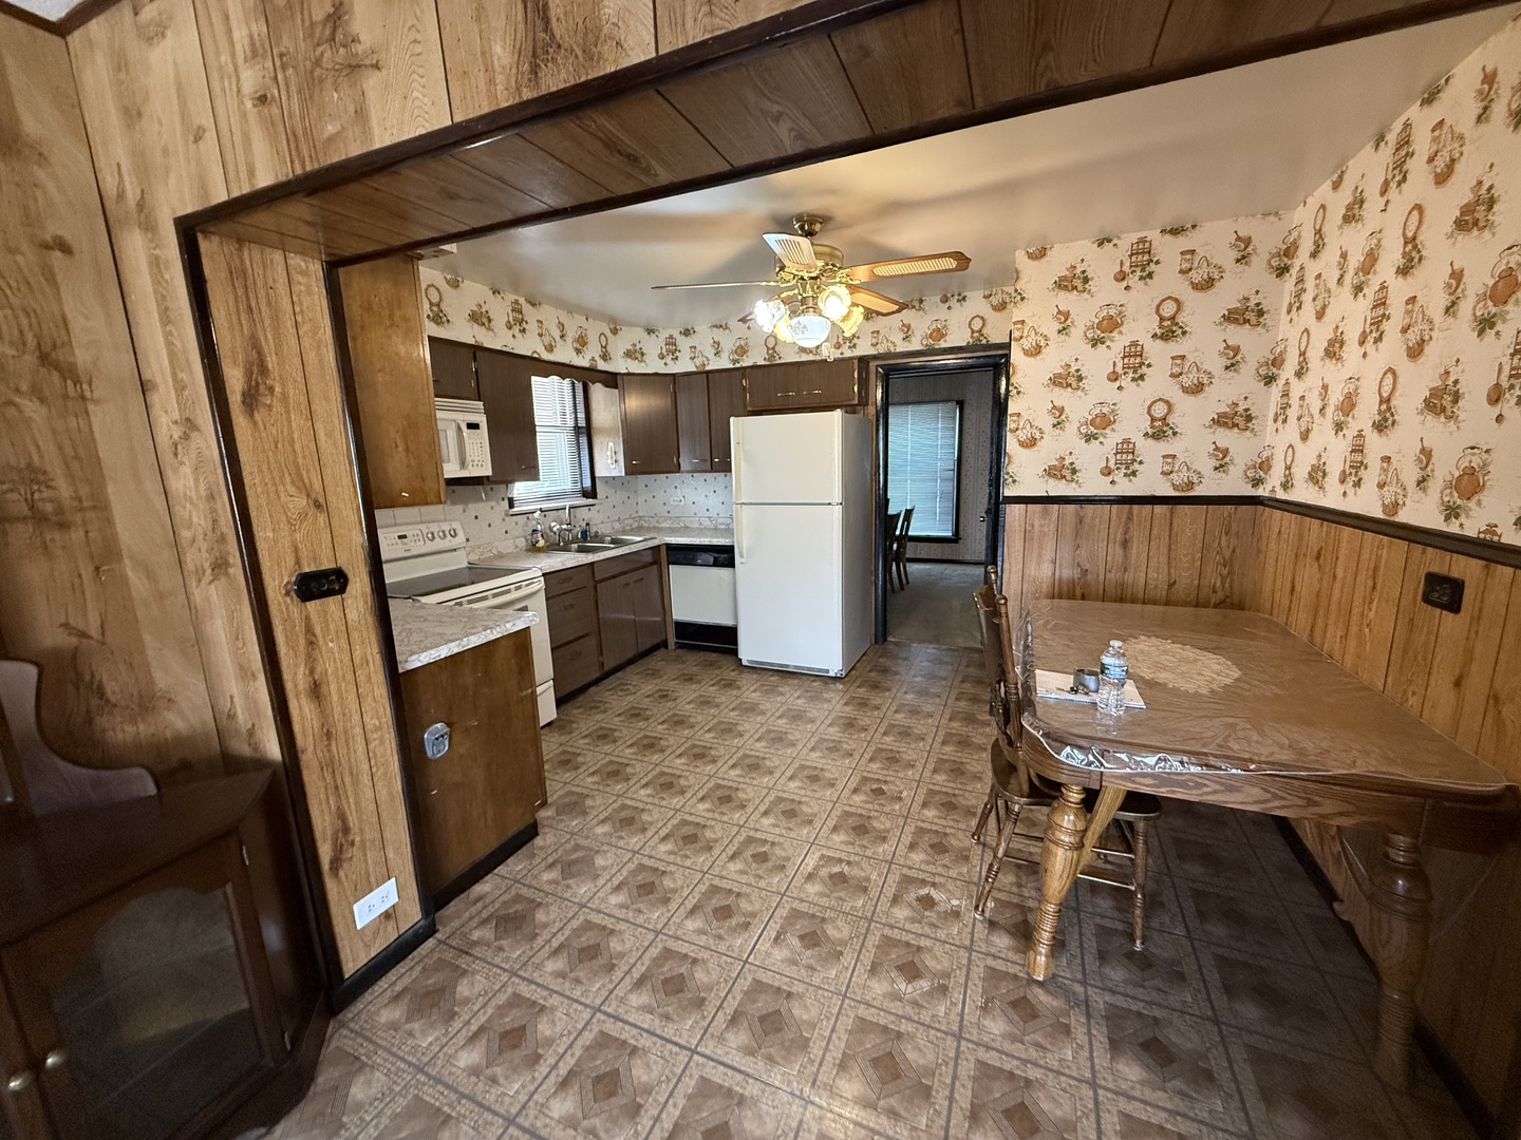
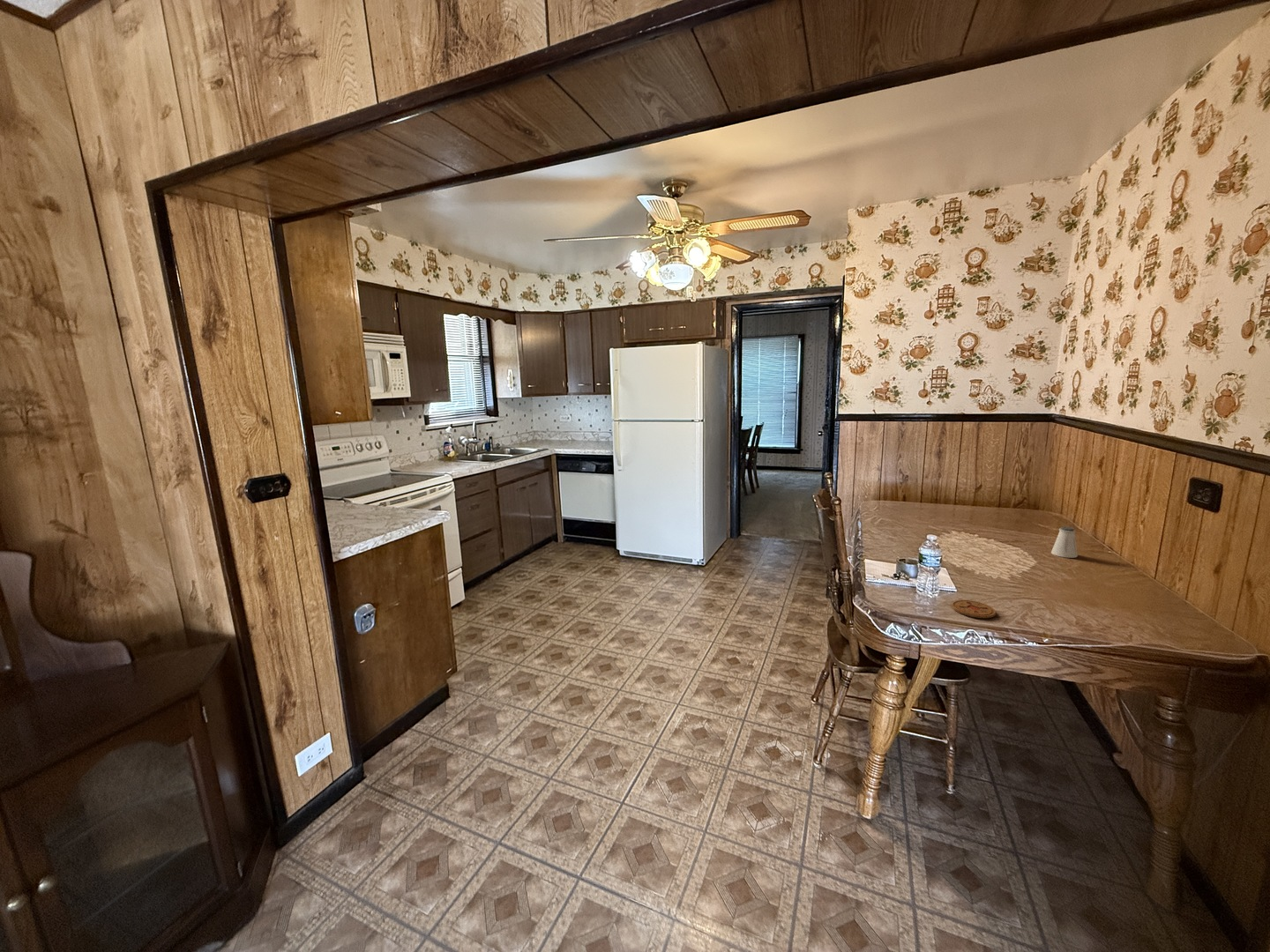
+ coaster (973, 608)
+ saltshaker (1065, 540)
